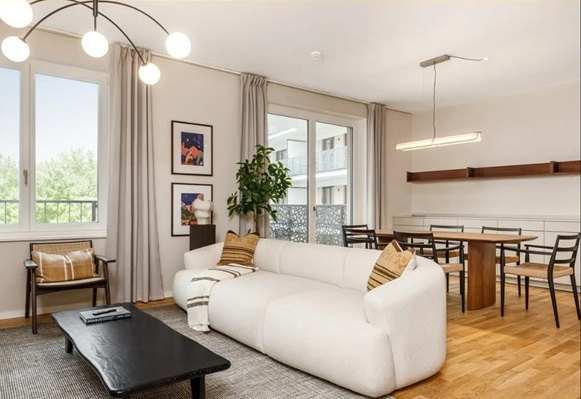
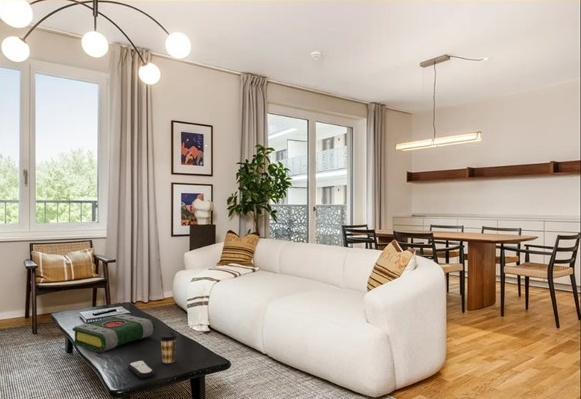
+ coffee cup (168, 348)
+ book (114, 331)
+ remote control (141, 368)
